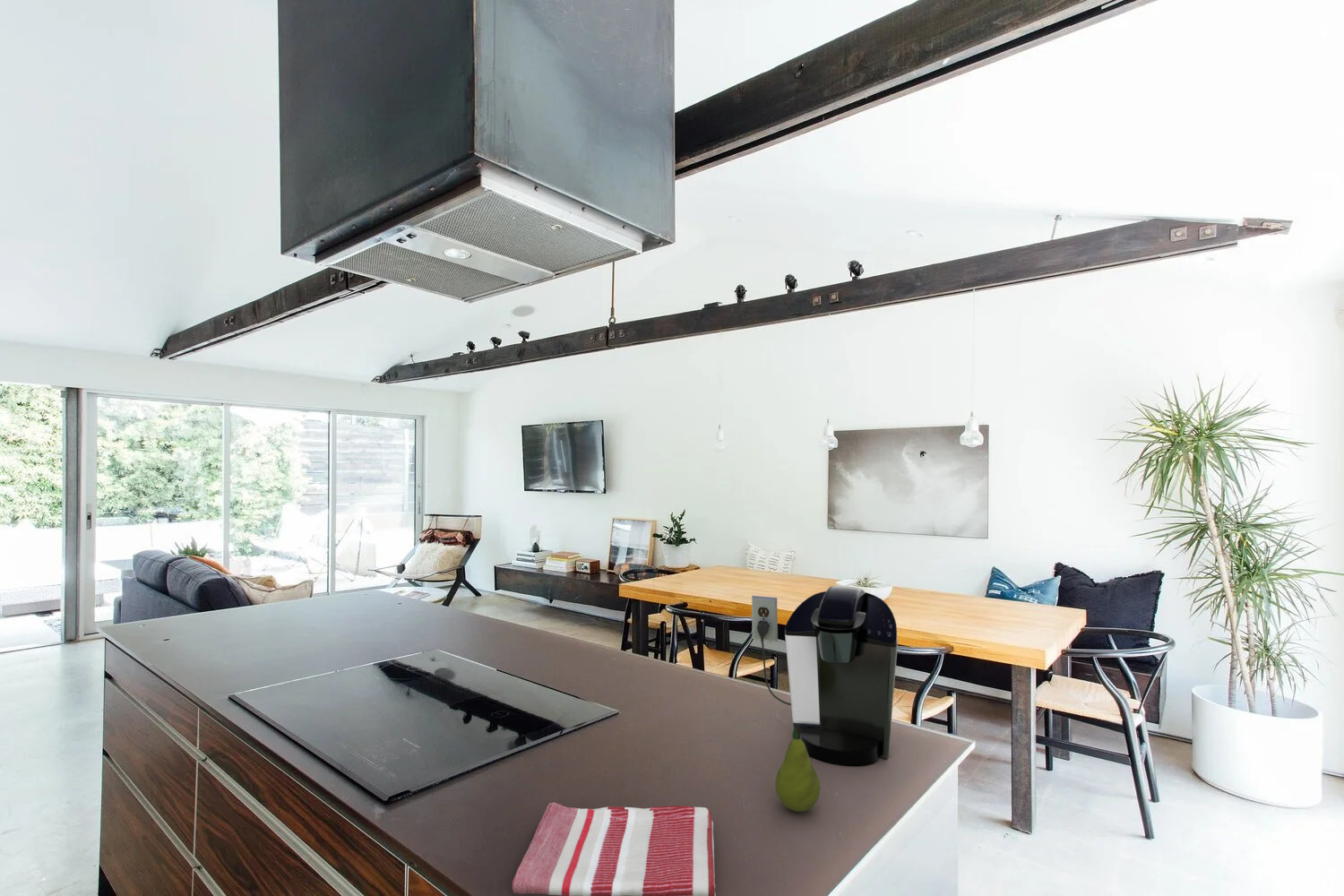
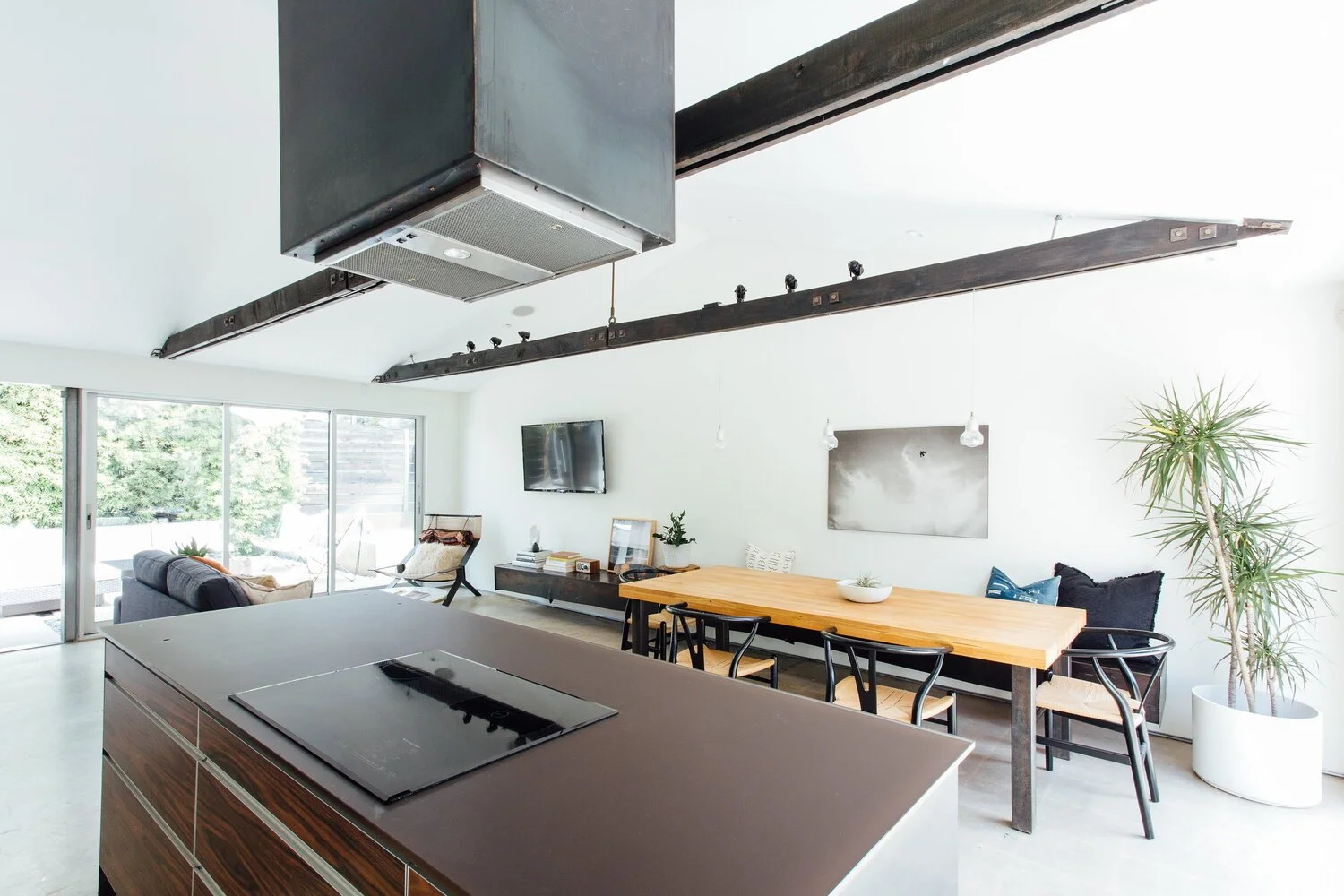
- dish towel (621, 847)
- coffee maker (813, 660)
- fruit (797, 768)
